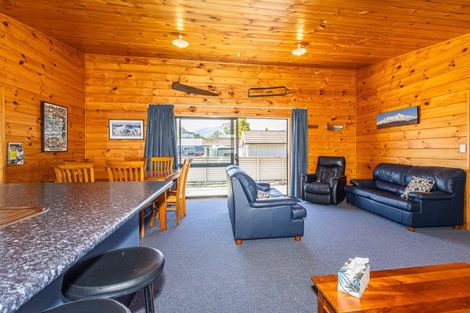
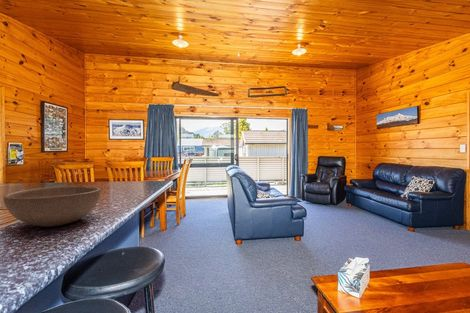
+ bowl (56, 206)
